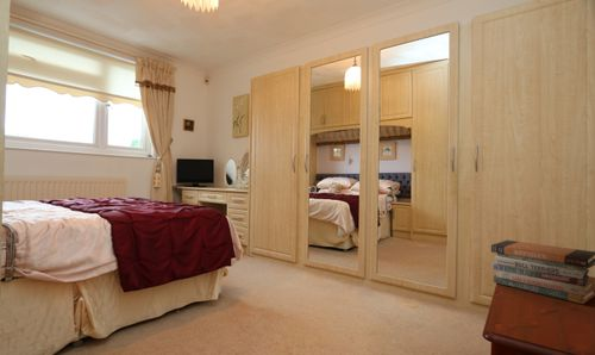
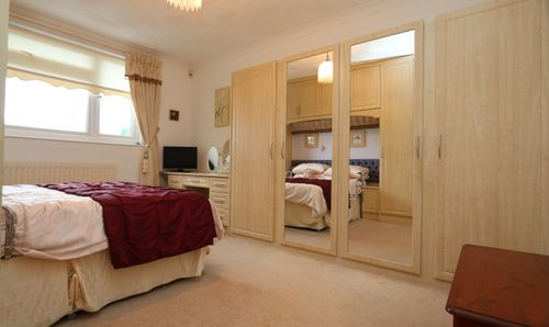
- book stack (540, 267)
